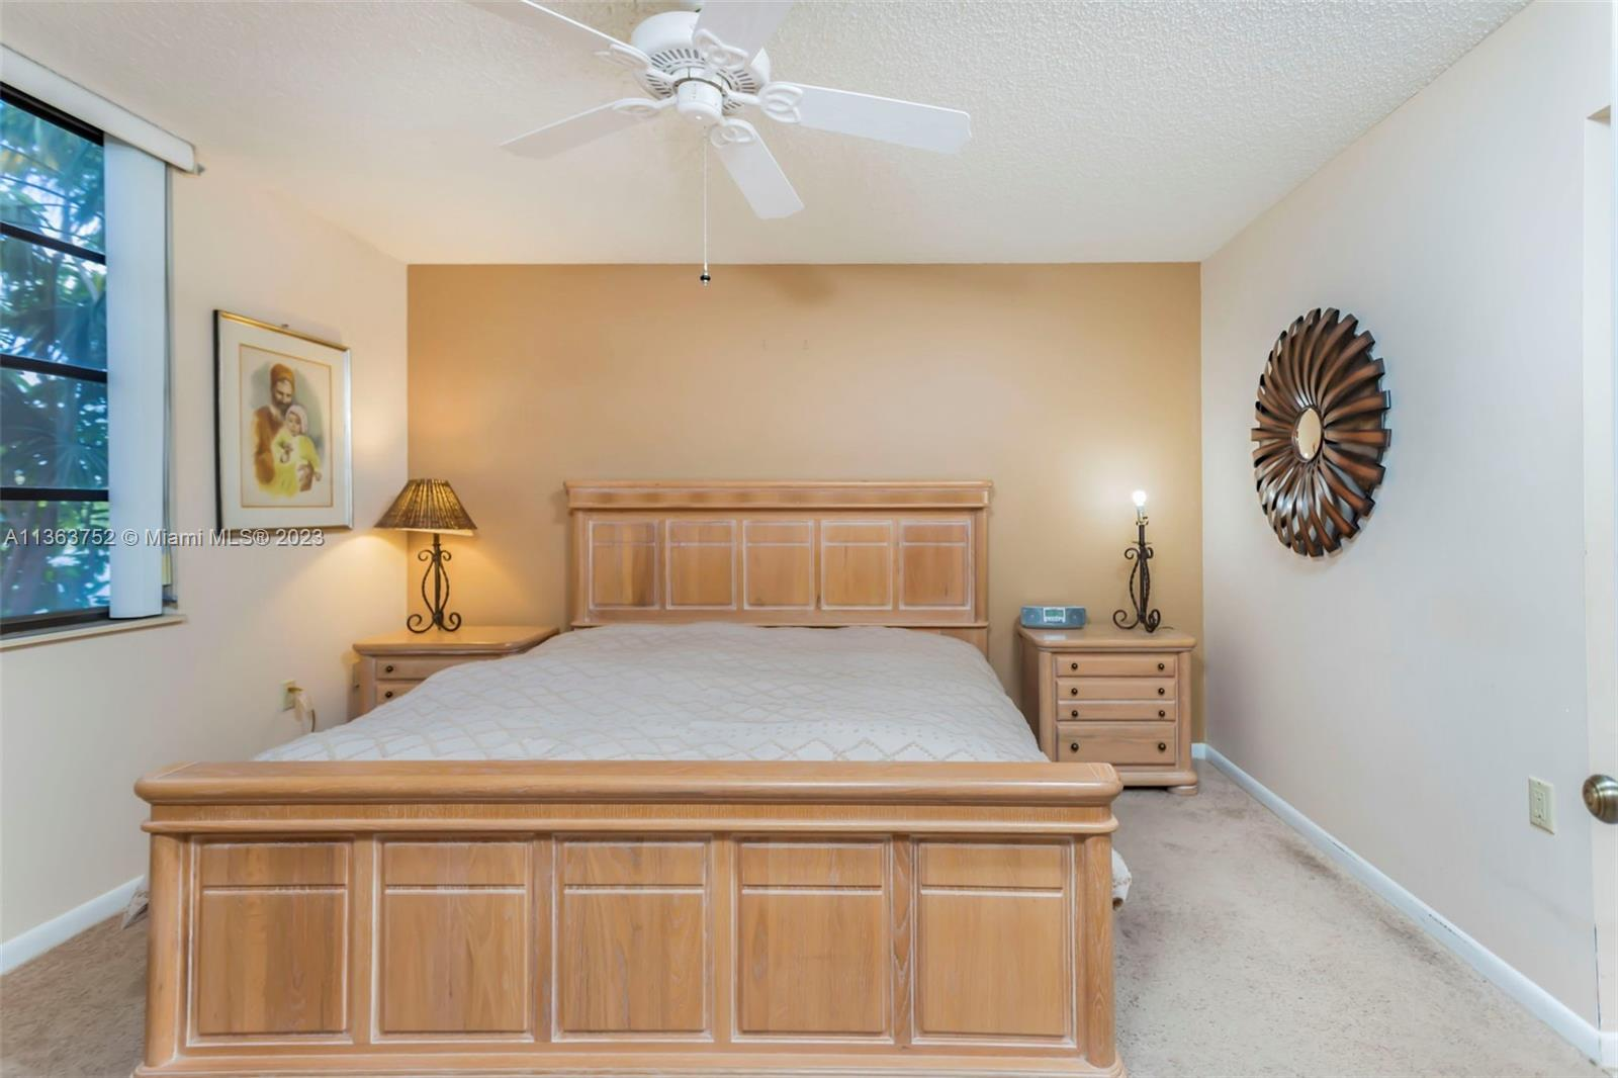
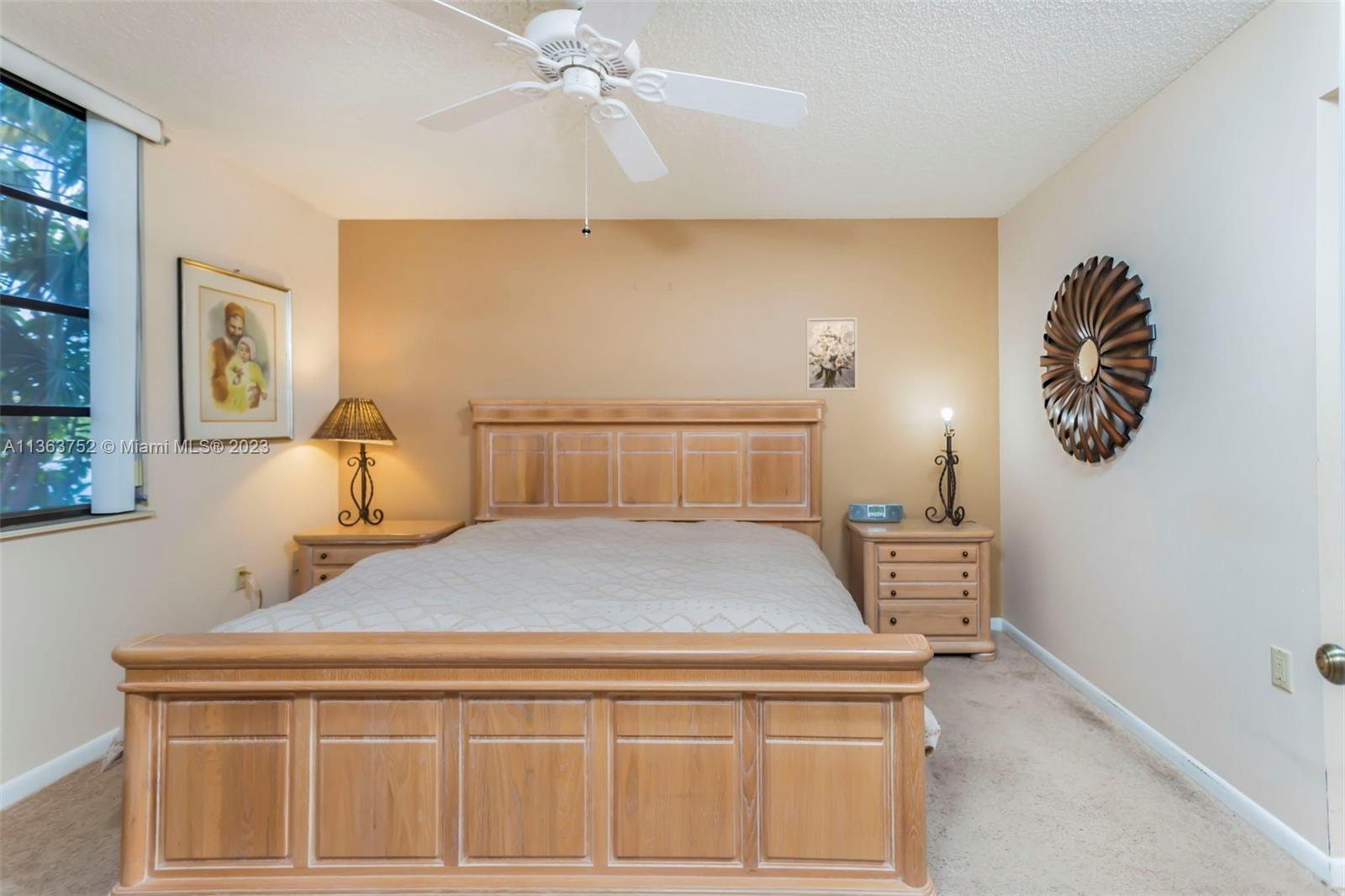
+ wall art (831, 354)
